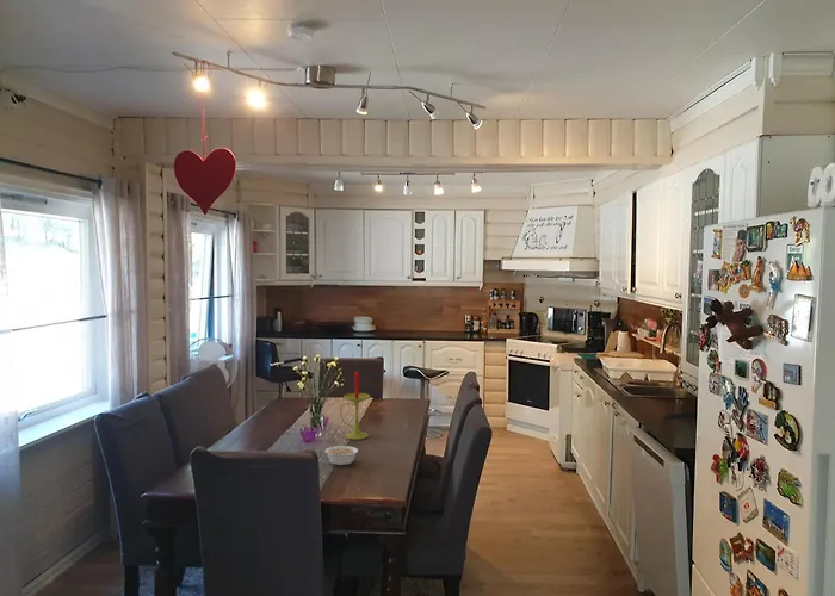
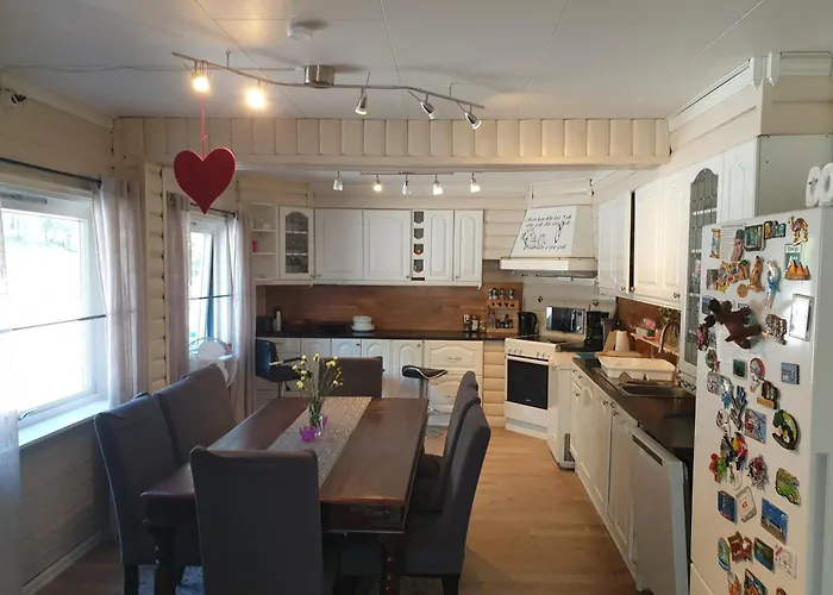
- legume (342, 454)
- candle (355, 403)
